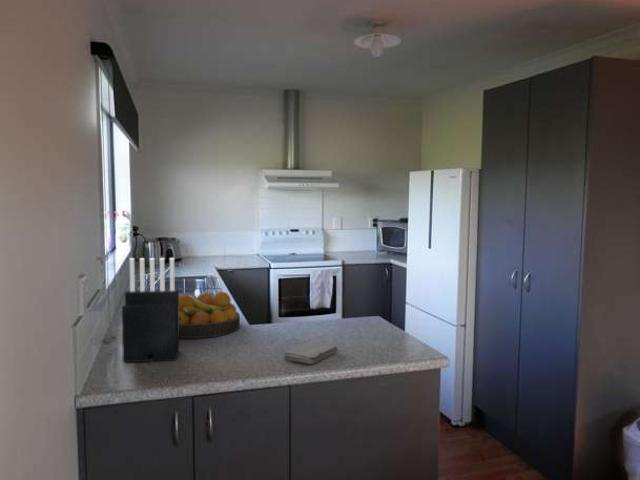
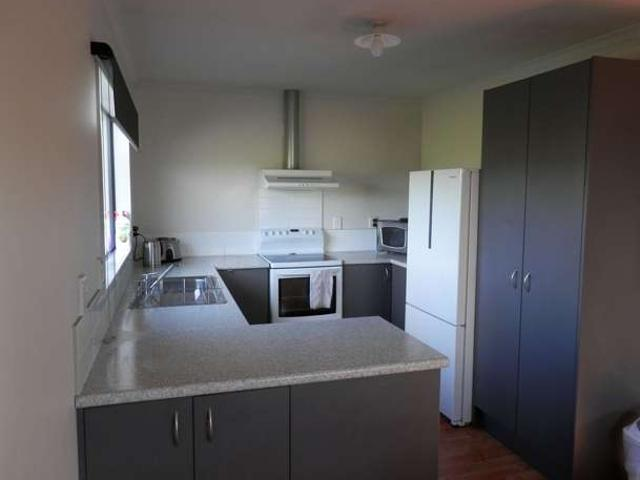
- washcloth (310, 352)
- knife block (150, 309)
- fruit bowl (199, 310)
